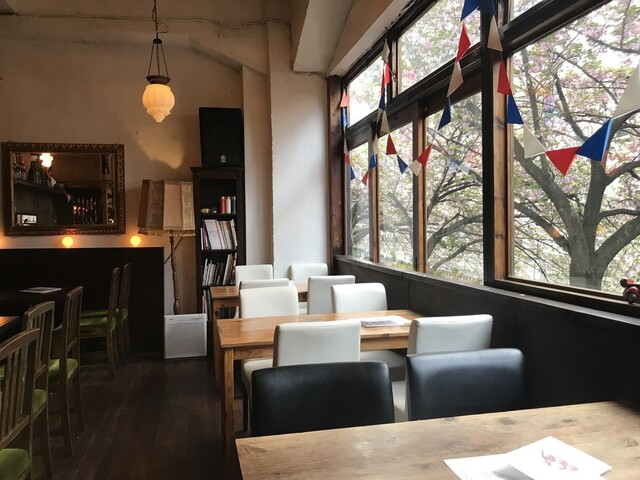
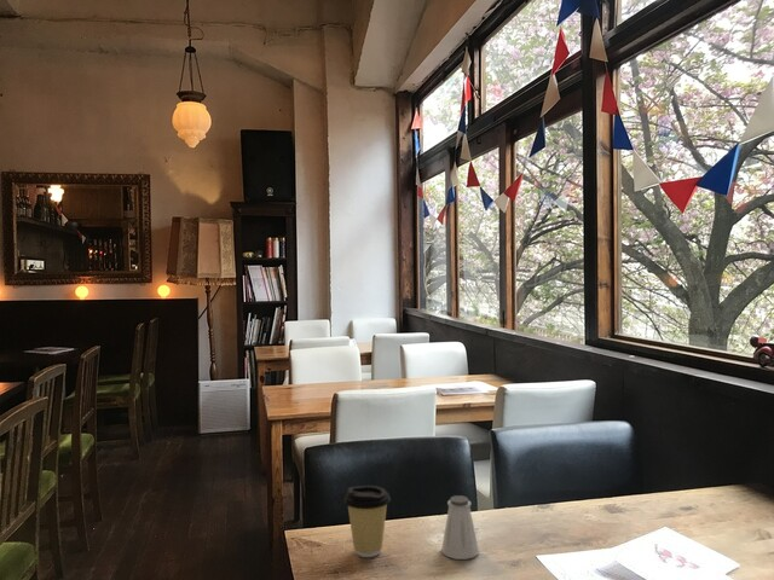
+ saltshaker (460, 524)
+ coffee cup (368, 520)
